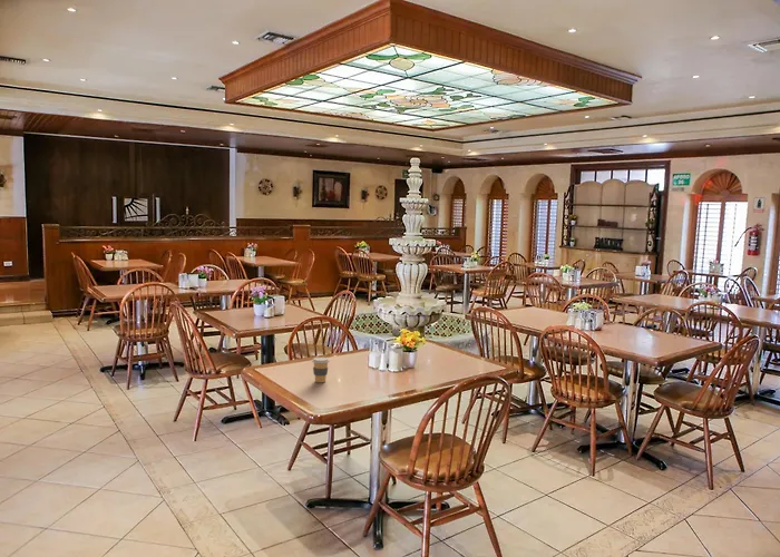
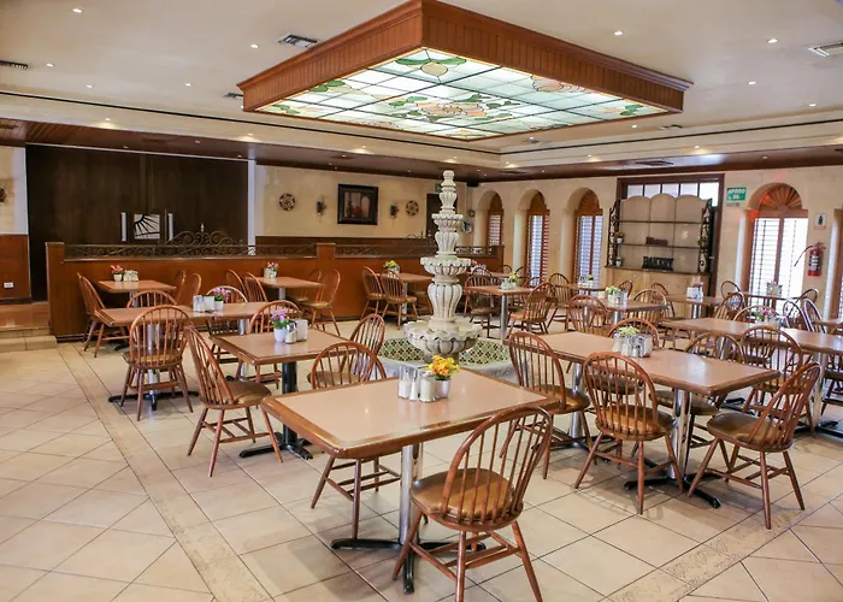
- coffee cup (320, 370)
